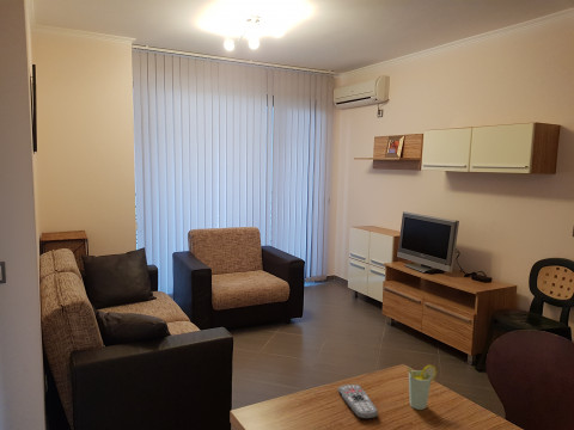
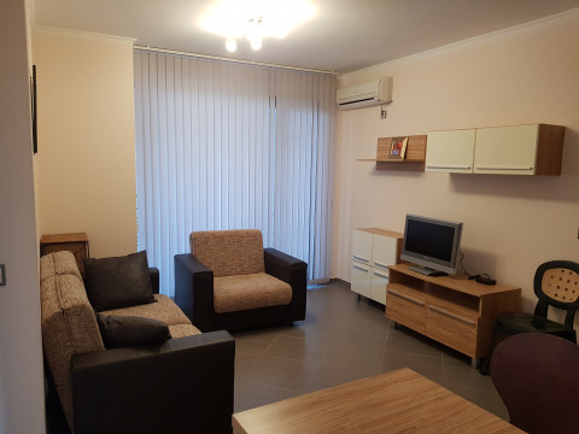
- cup (421, 385)
- remote control (358, 400)
